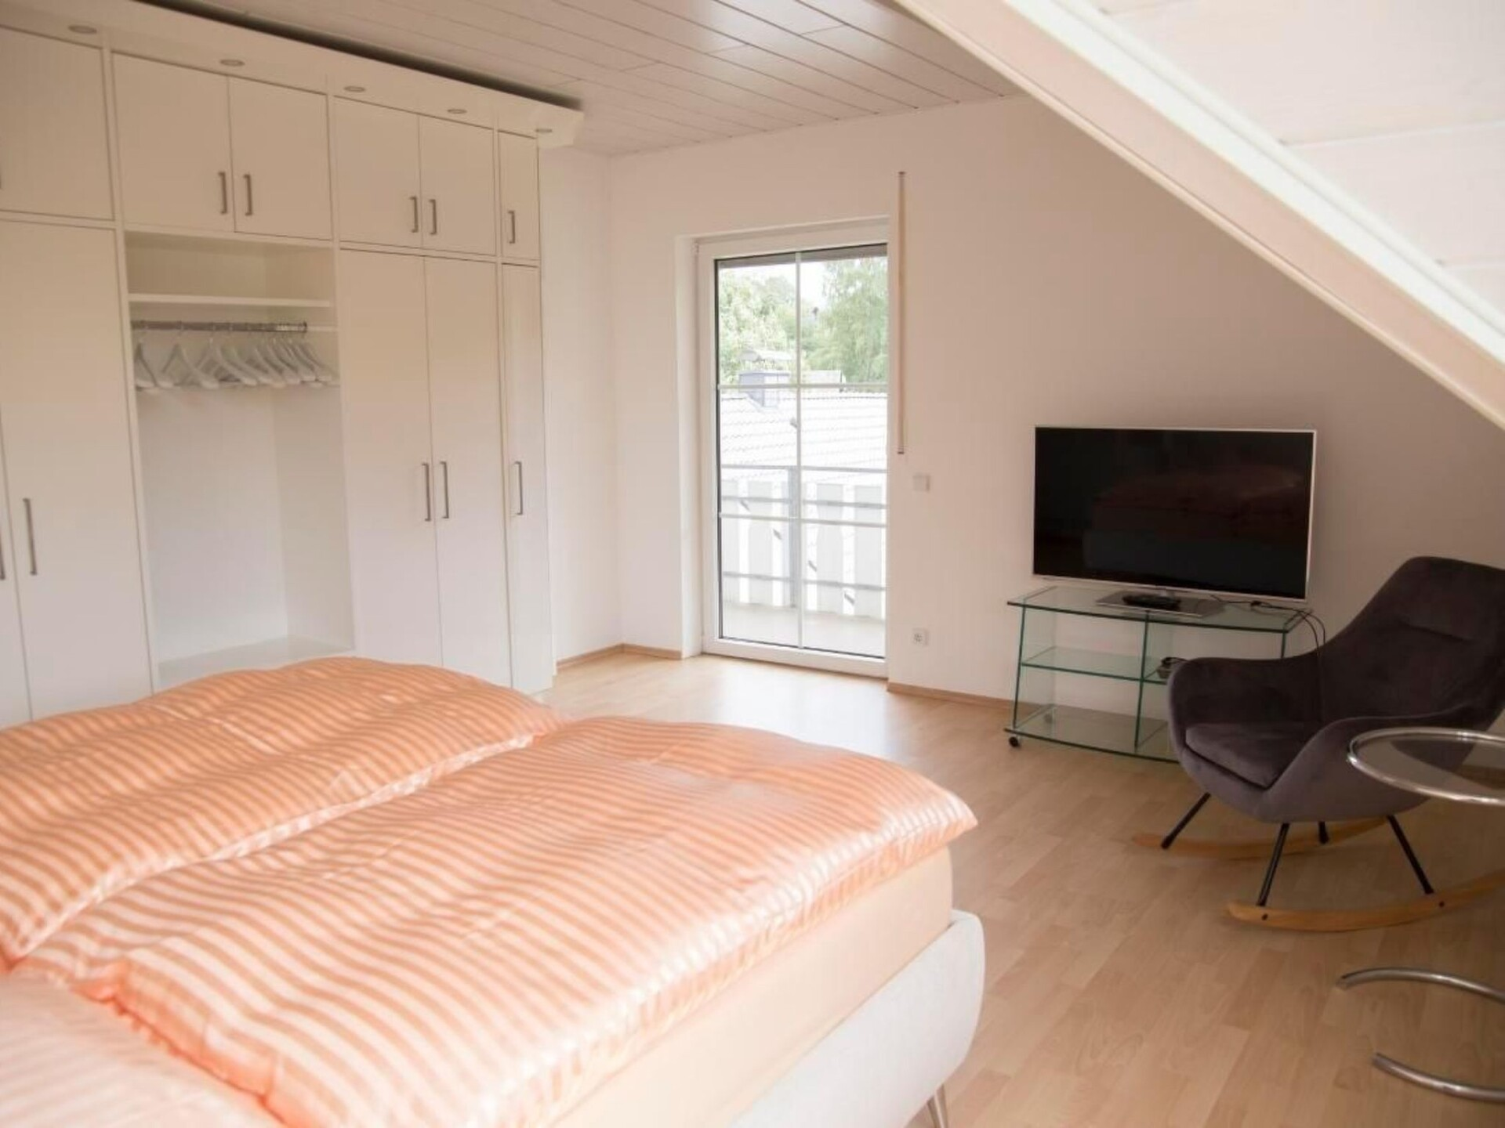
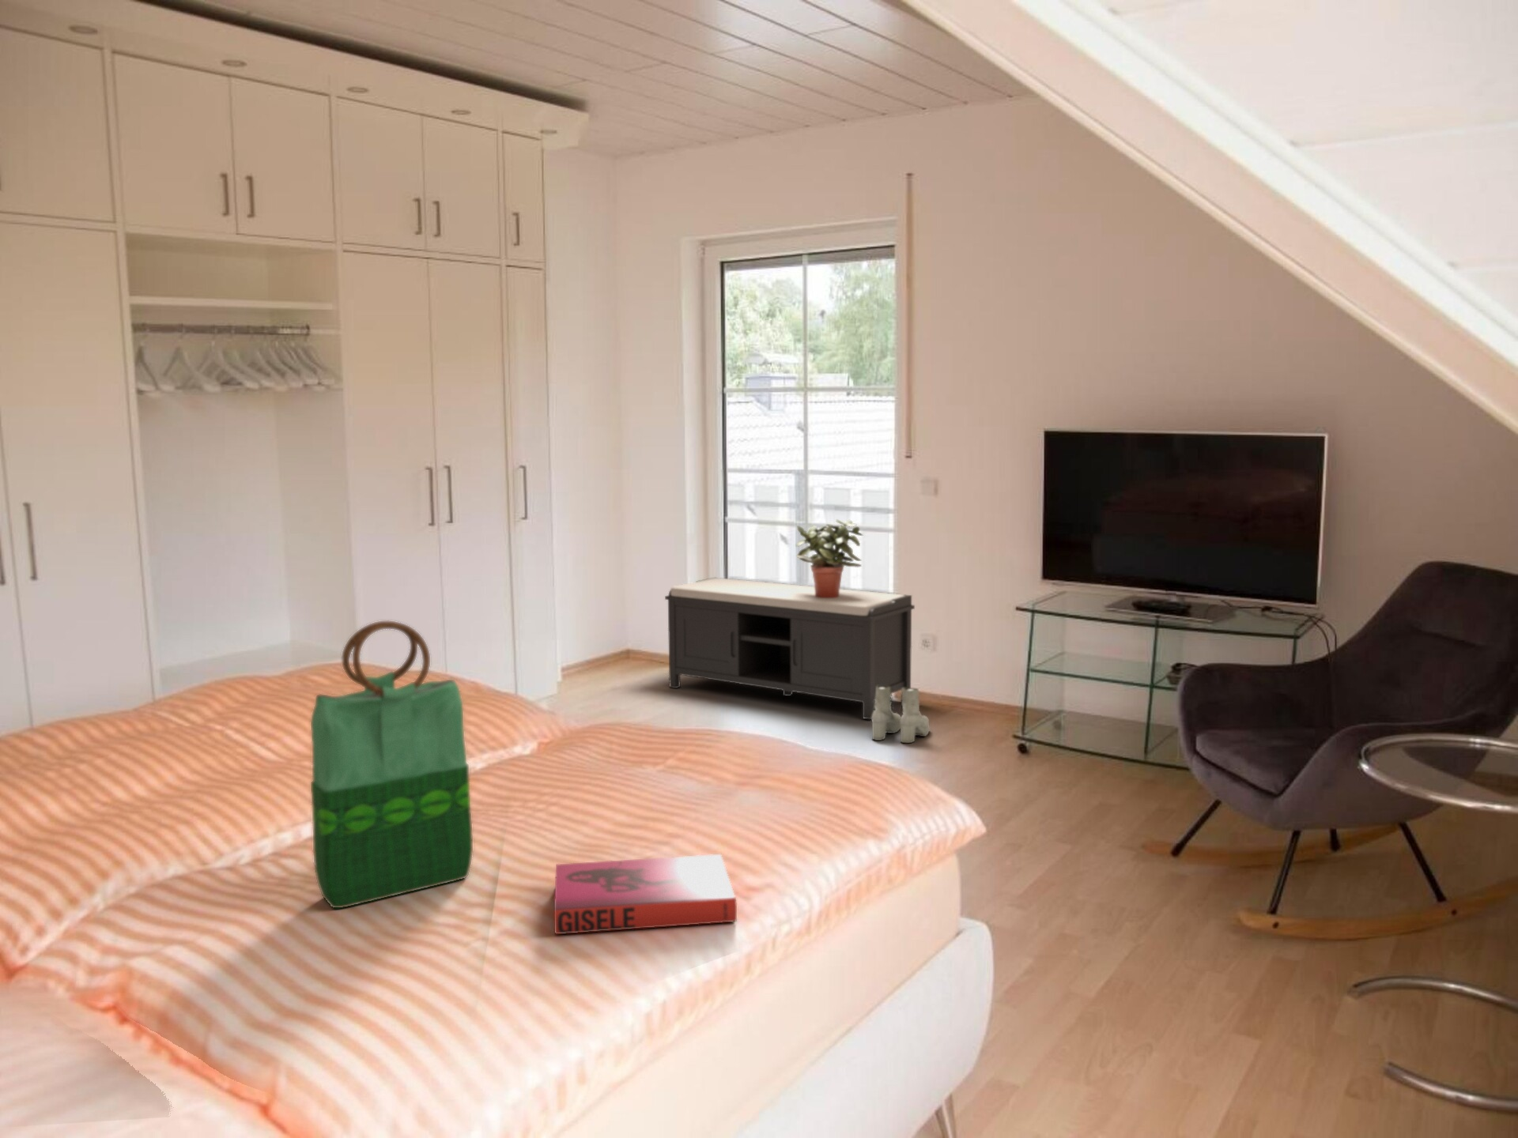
+ bench (785, 642)
+ potted plant (826, 557)
+ tote bag (390, 755)
+ boots (900, 710)
+ hardback book (643, 892)
